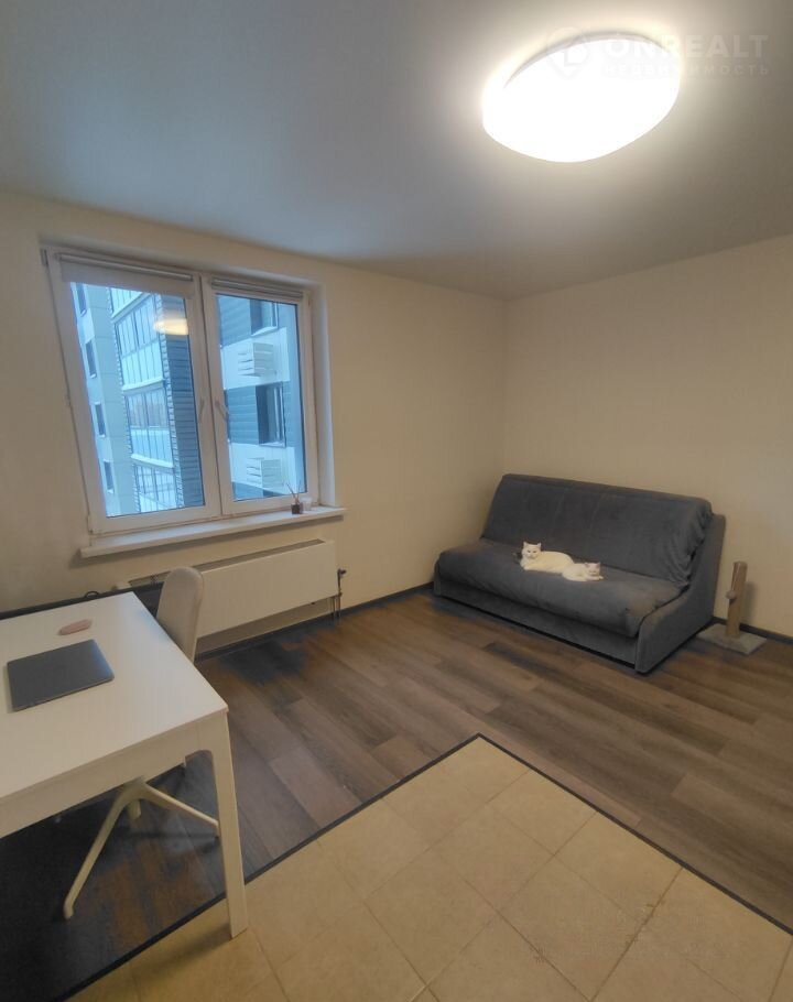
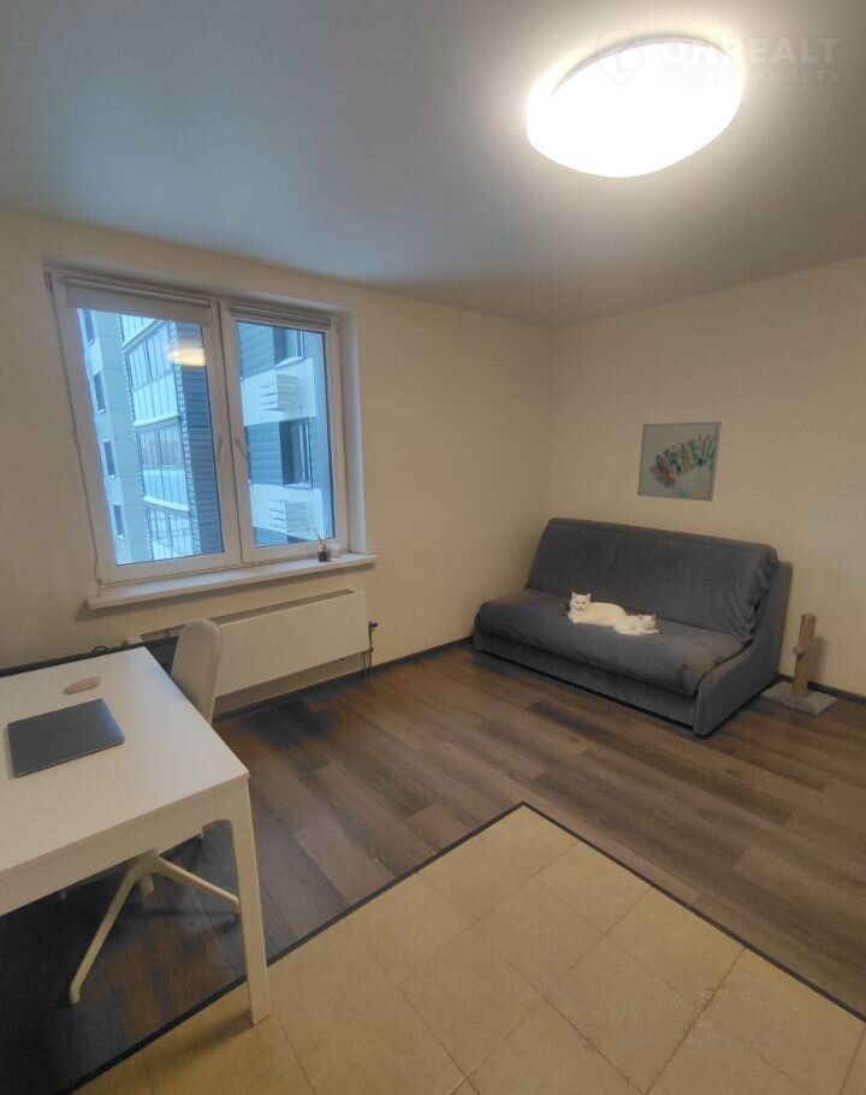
+ wall art (676, 461)
